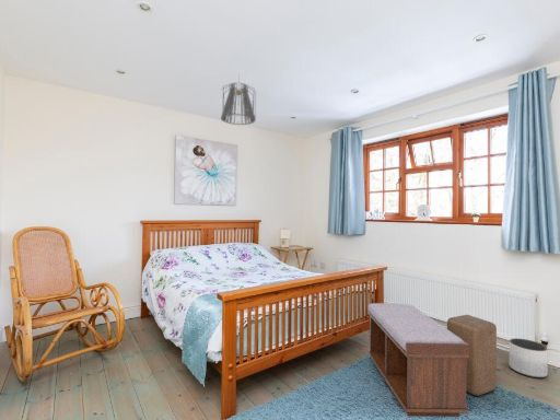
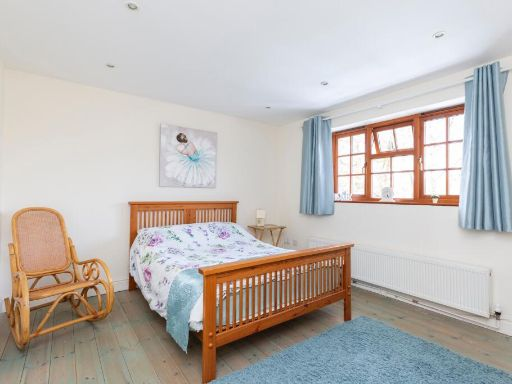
- planter (527, 357)
- pendant light (238, 95)
- stool (470, 352)
- bench (408, 350)
